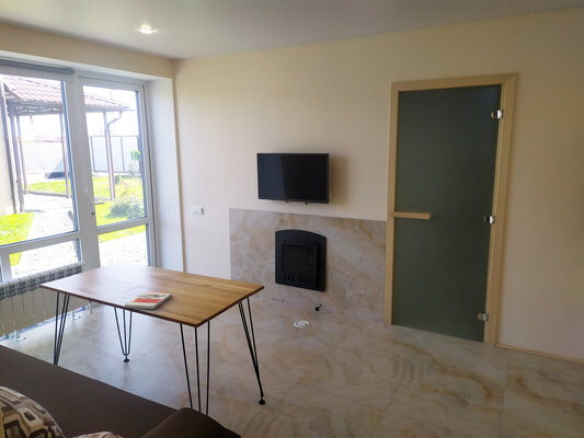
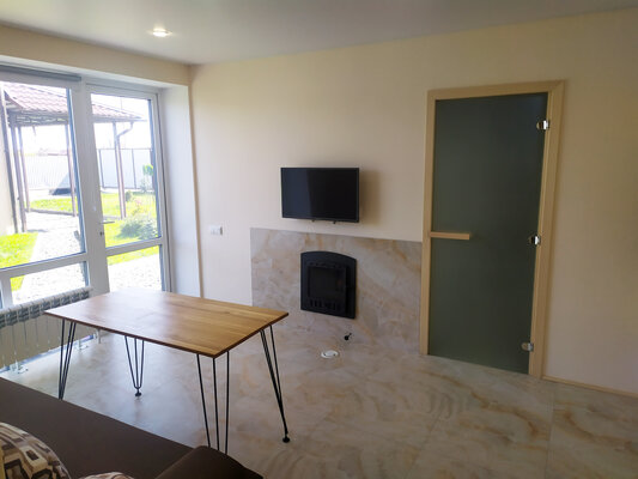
- book (149, 300)
